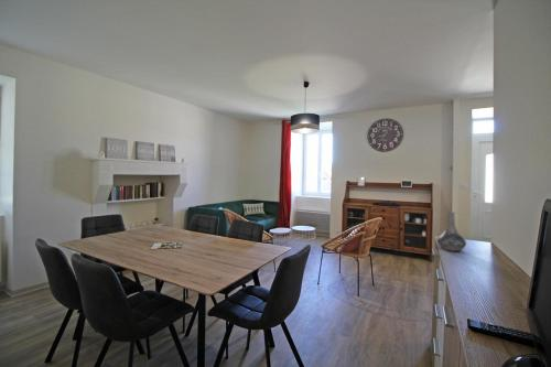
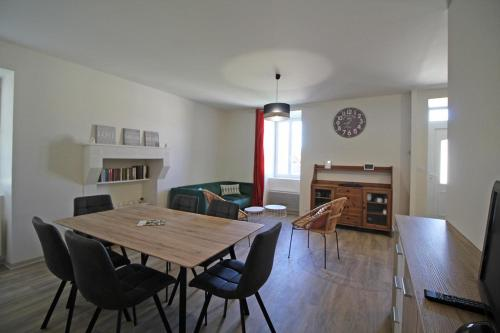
- decorative vase (451, 230)
